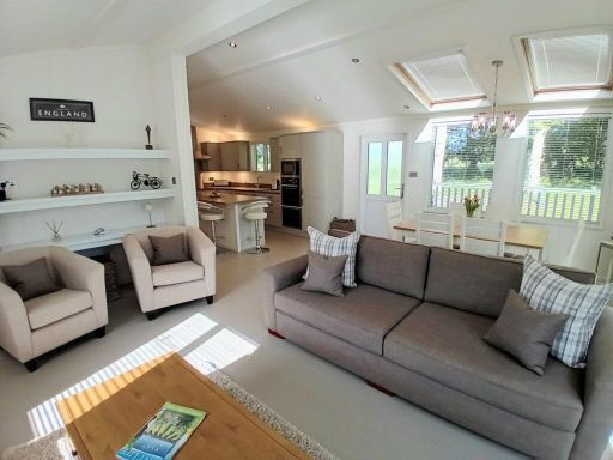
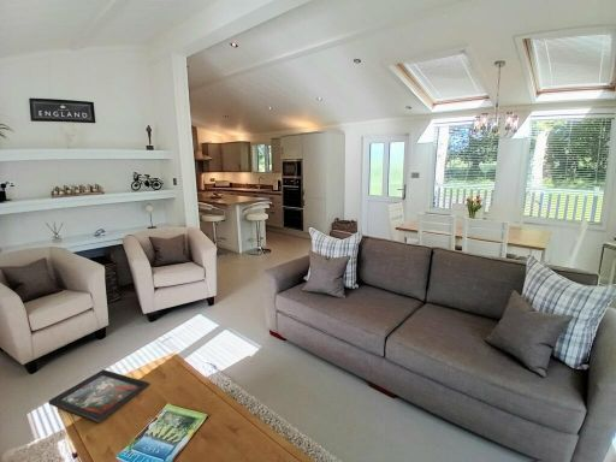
+ decorative tray (101, 392)
